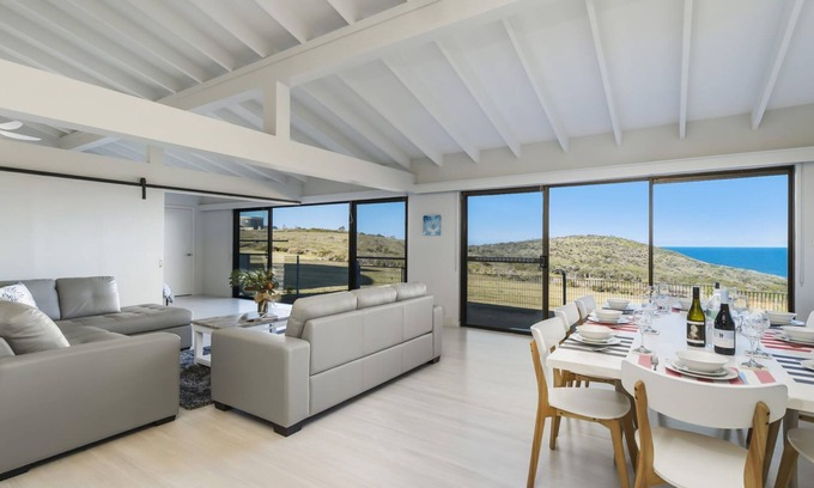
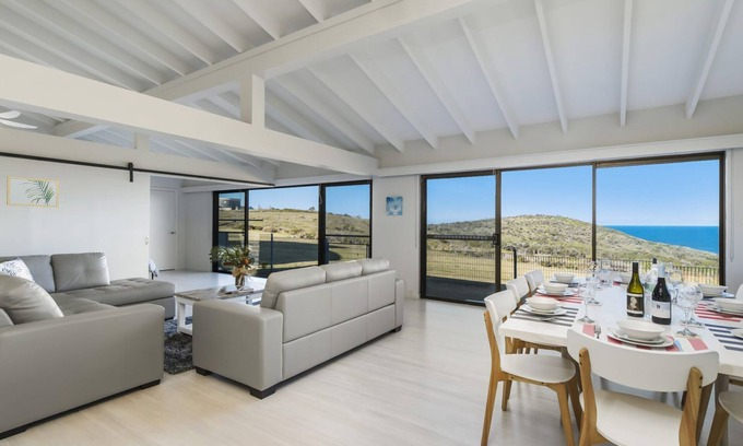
+ wall art (34, 192)
